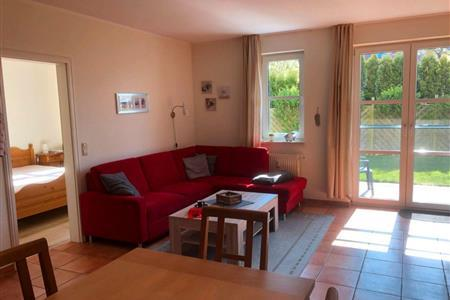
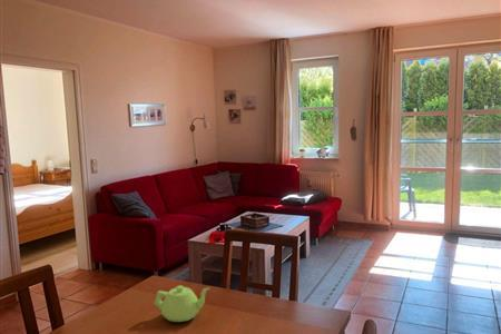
+ teapot (181, 301)
